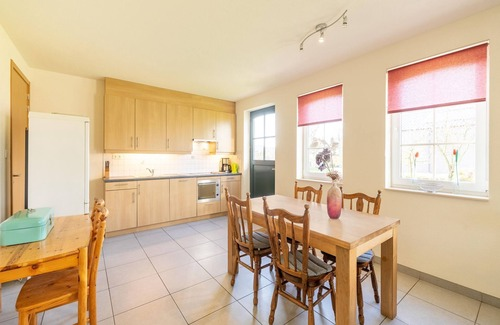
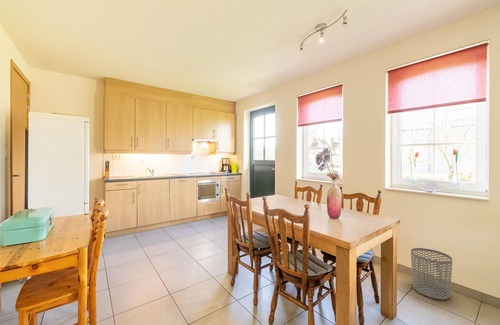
+ waste bin (430, 272)
